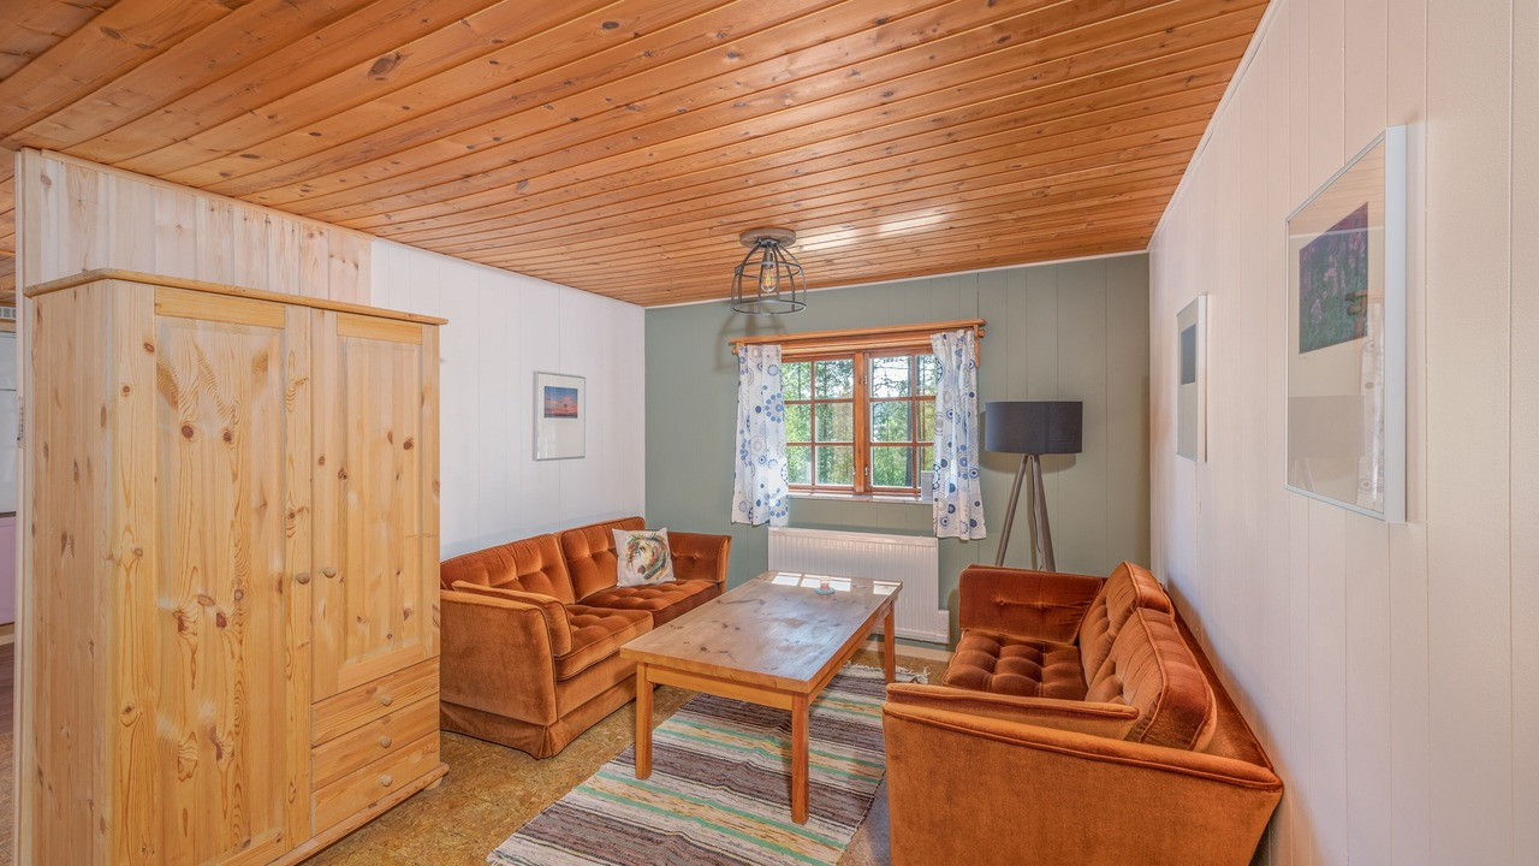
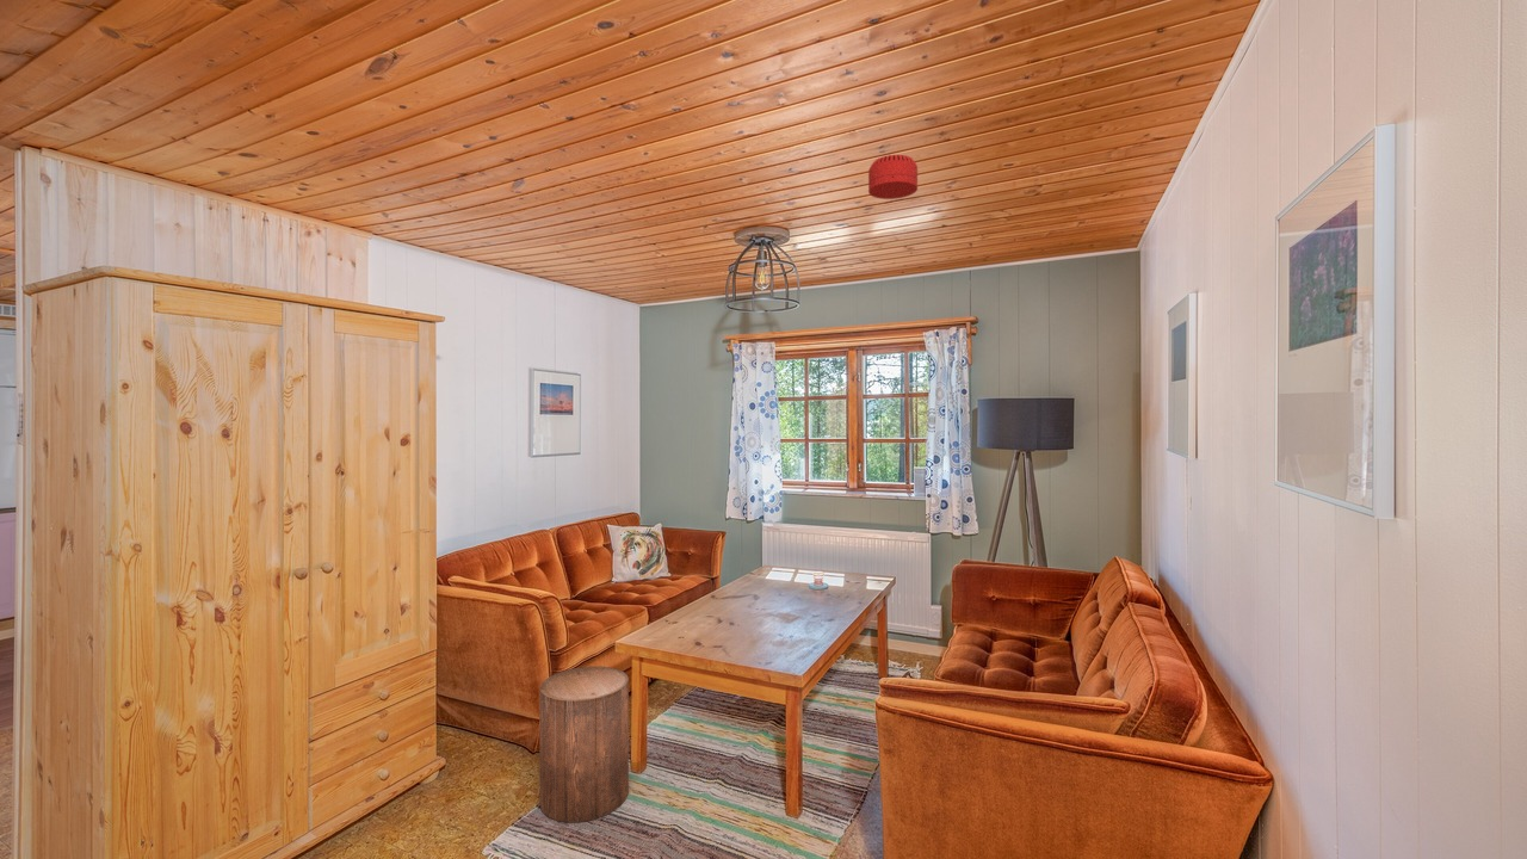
+ smoke detector (892, 175)
+ stool (585, 739)
